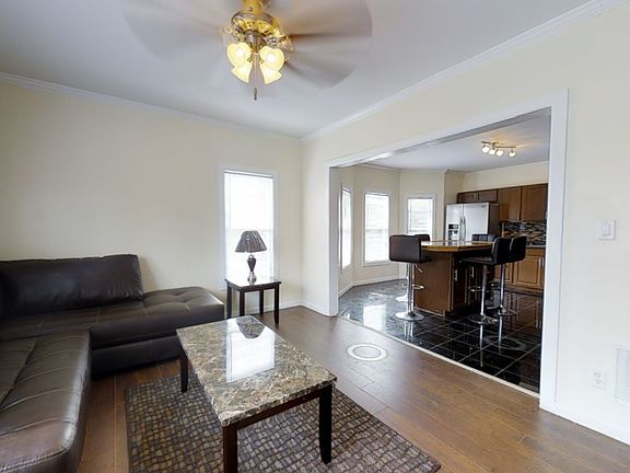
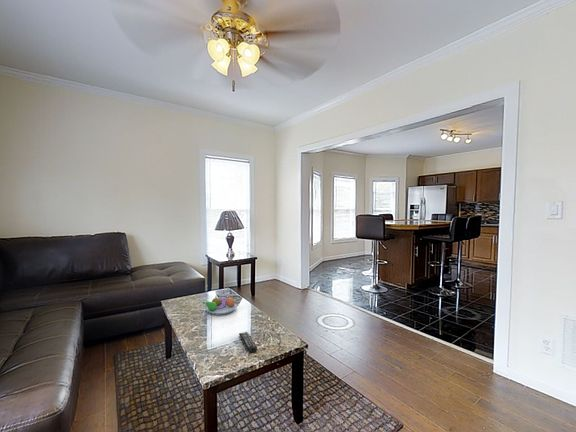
+ fruit bowl (220, 304)
+ remote control (247, 341)
